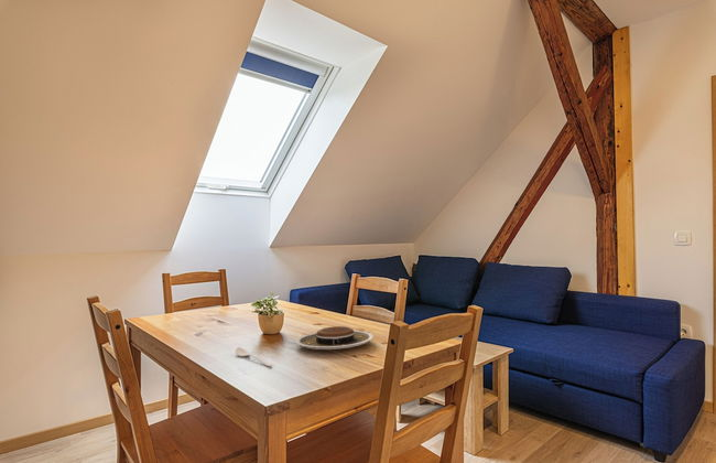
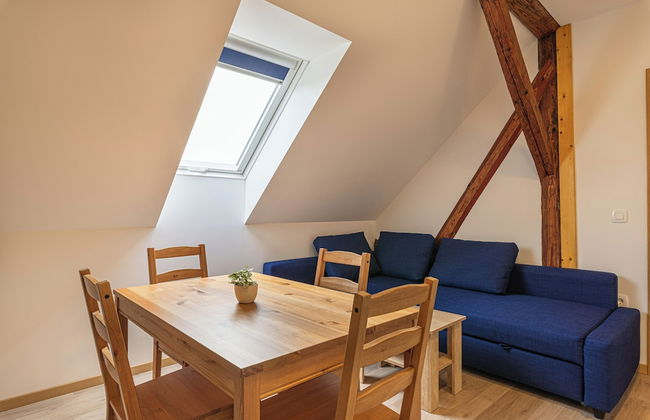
- plate (335, 336)
- spoon (253, 356)
